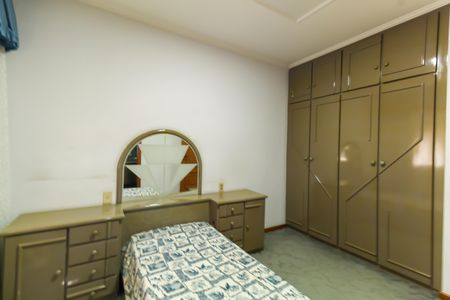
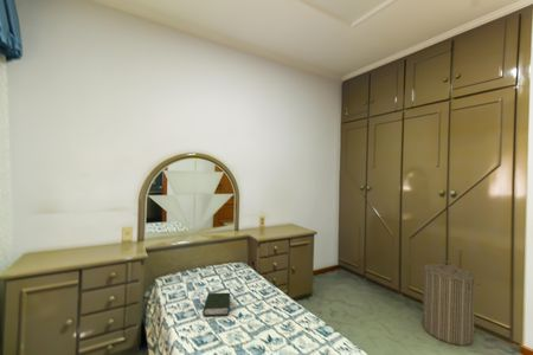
+ book (217, 303)
+ laundry hamper (448, 296)
